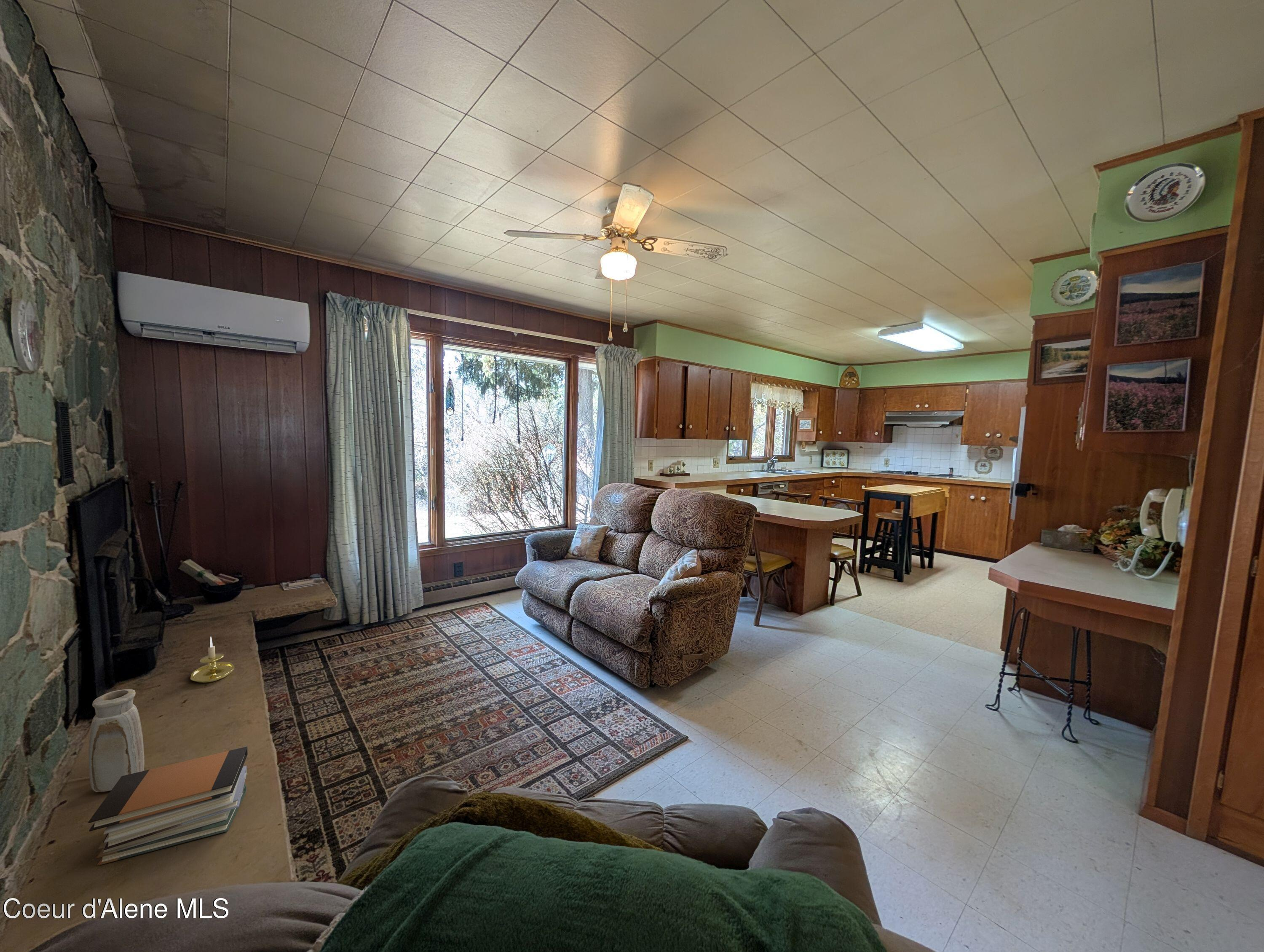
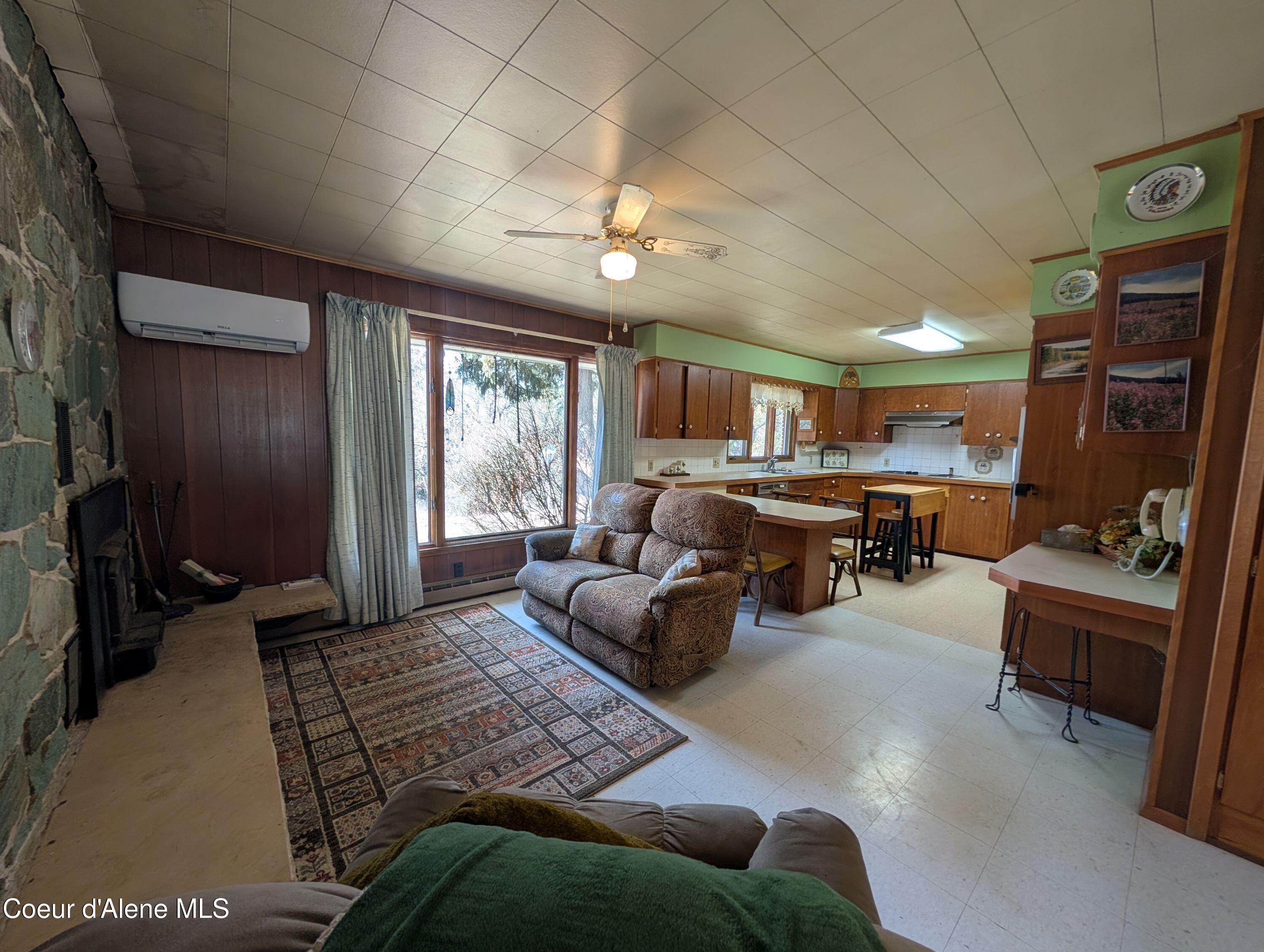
- candle holder (212, 654)
- book stack (179, 802)
- vase (116, 739)
